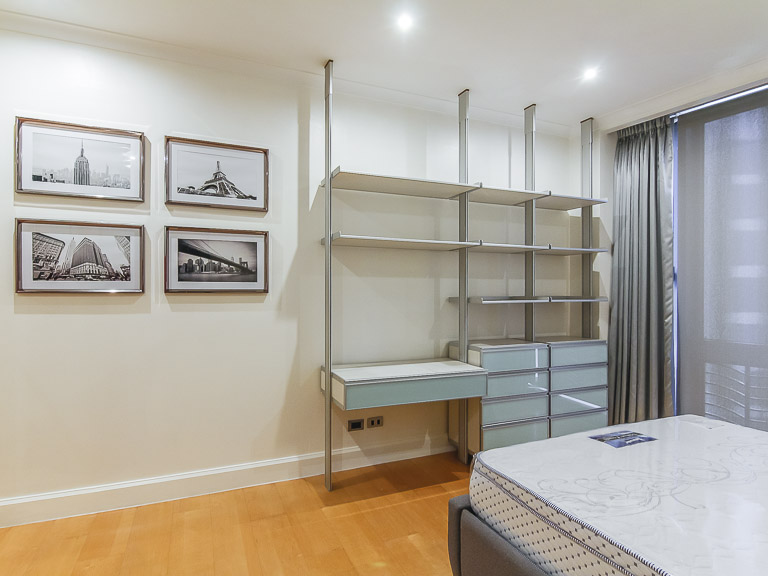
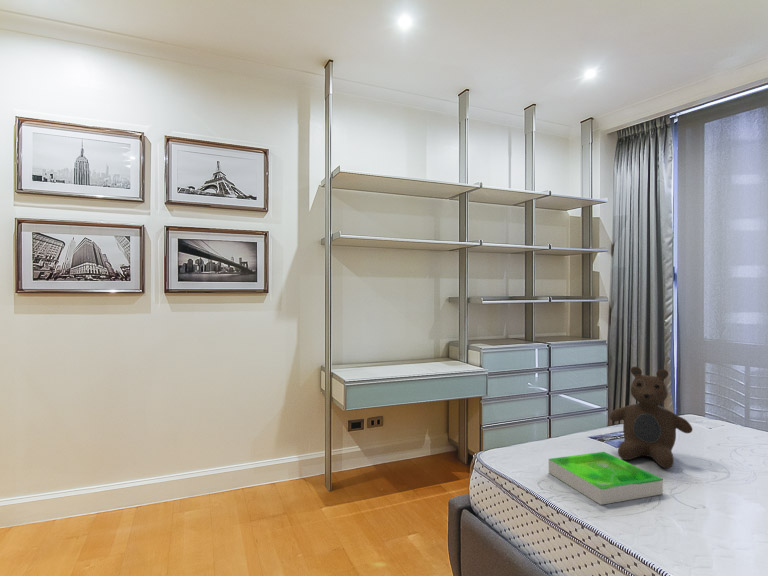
+ tray (602, 475)
+ teddy bear (647, 413)
